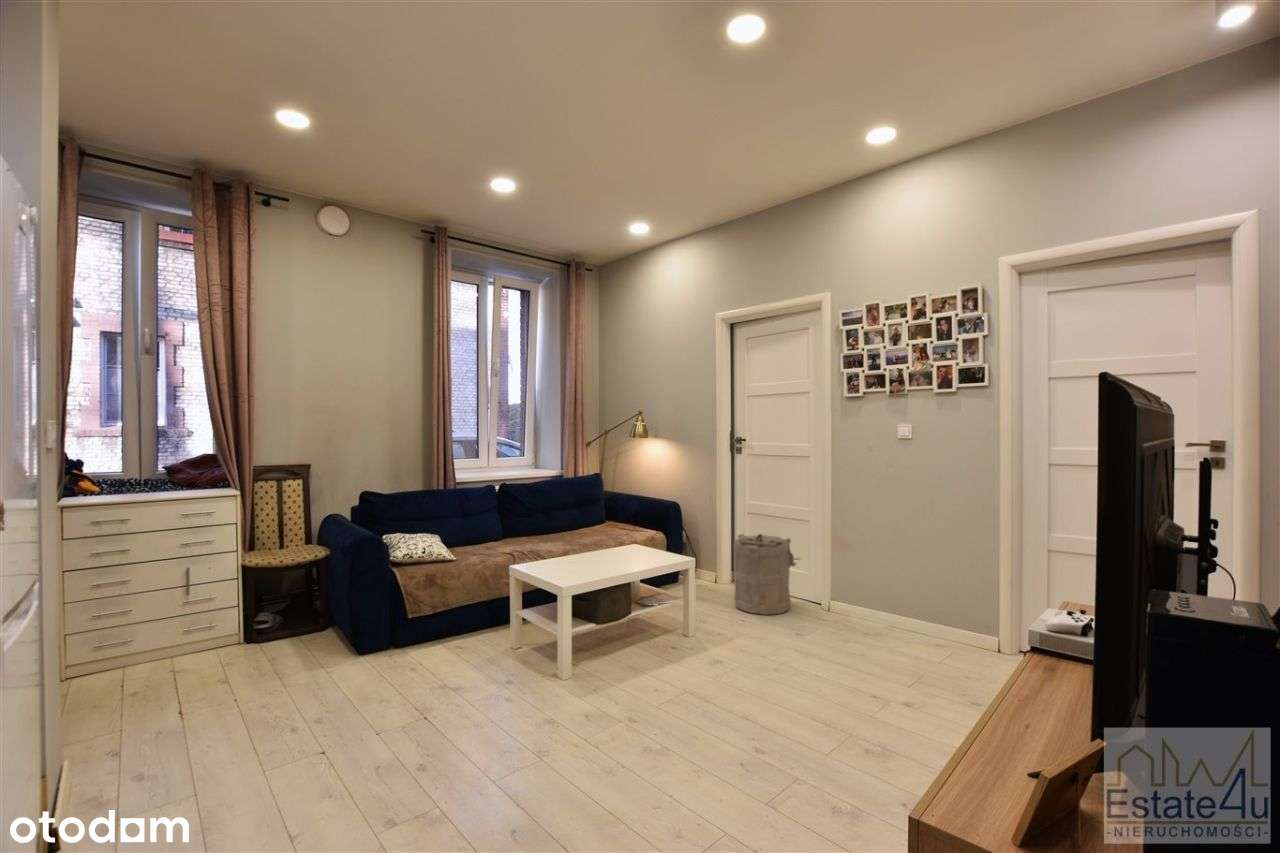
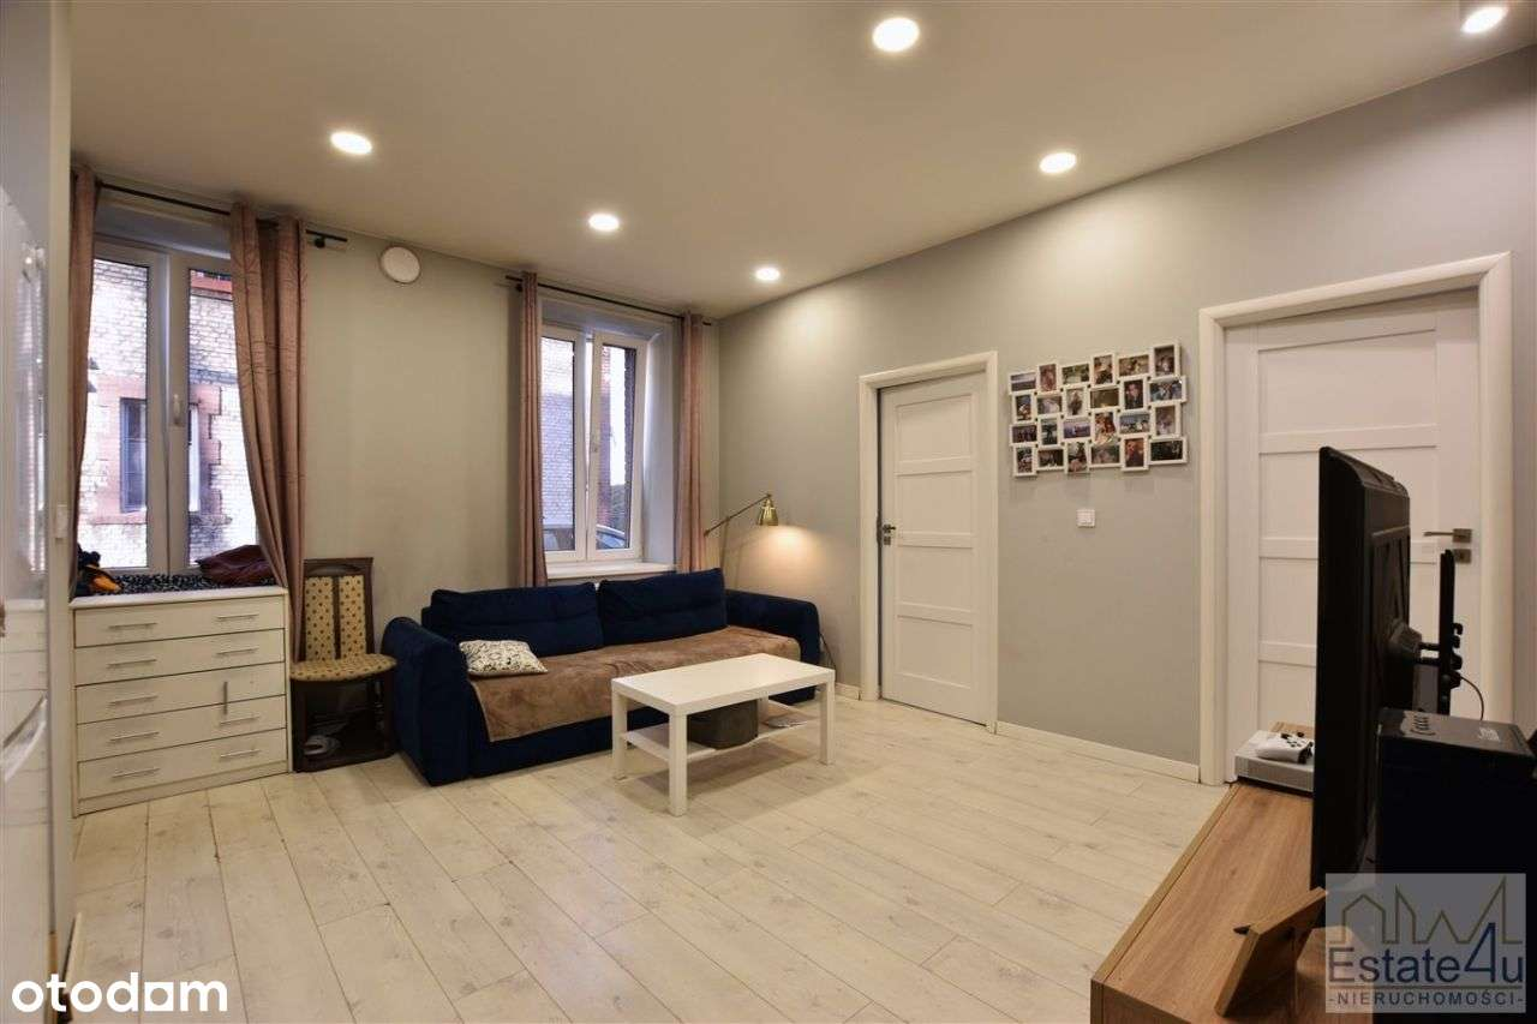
- laundry hamper (760, 569)
